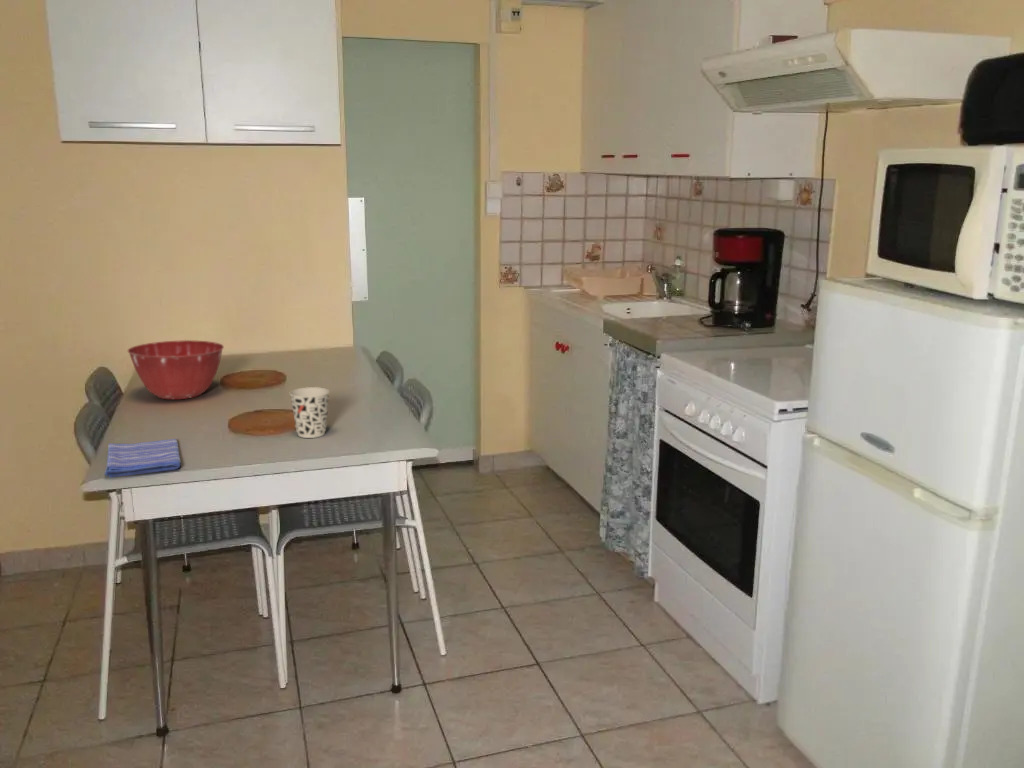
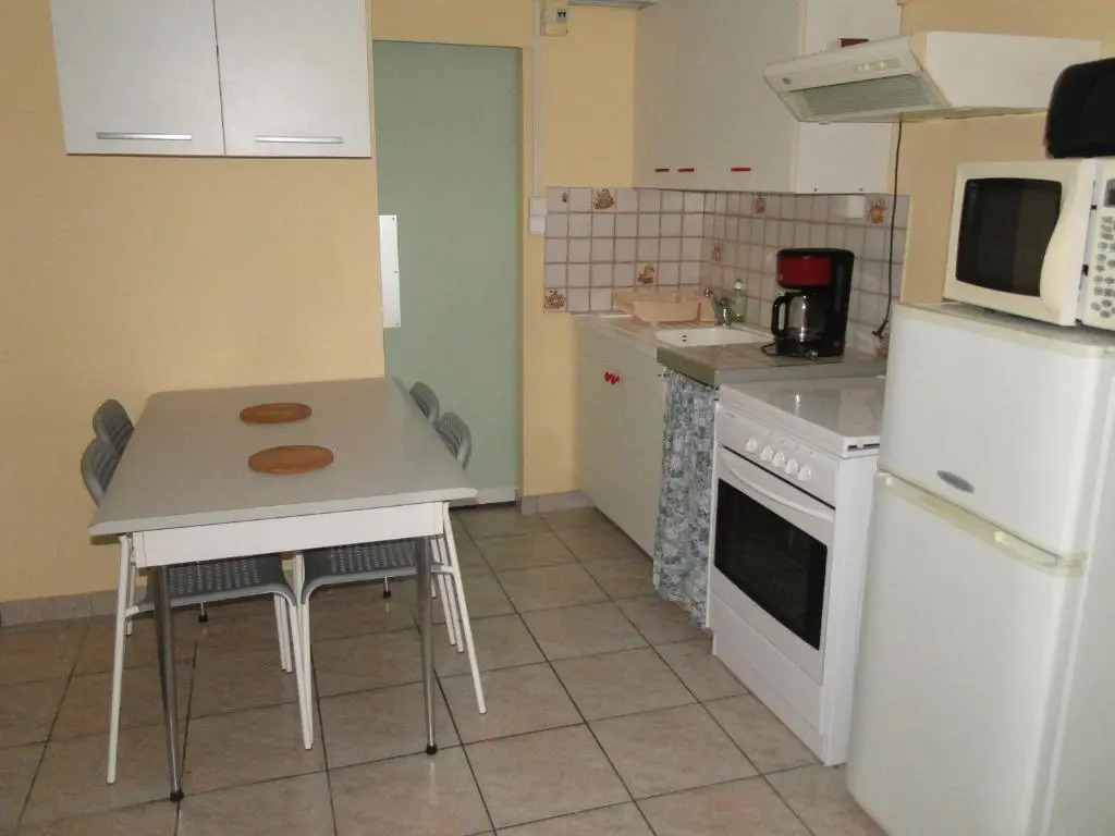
- mixing bowl (178, 371)
- cup (310, 413)
- dish towel (142, 455)
